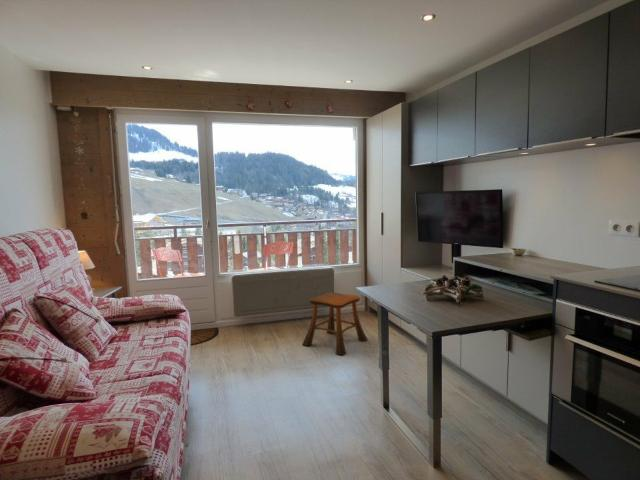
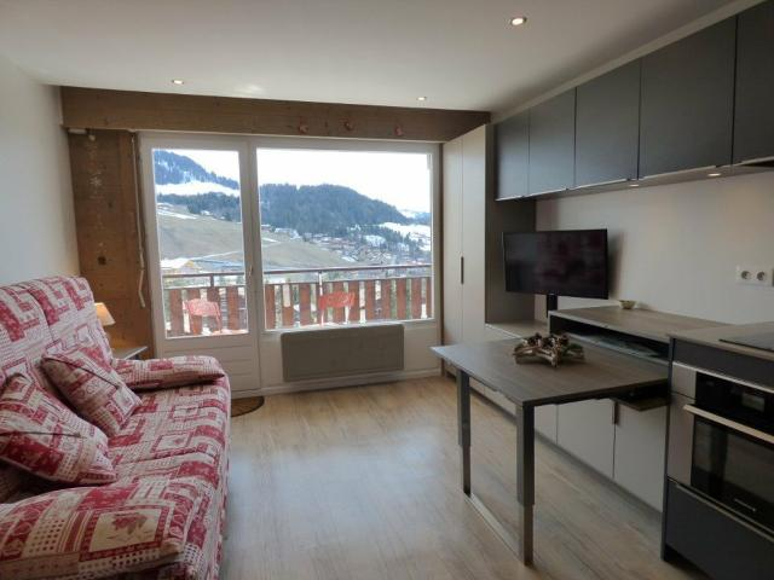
- stool (335, 319)
